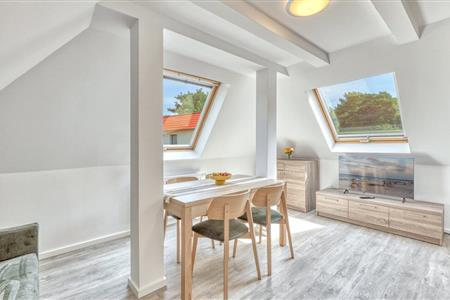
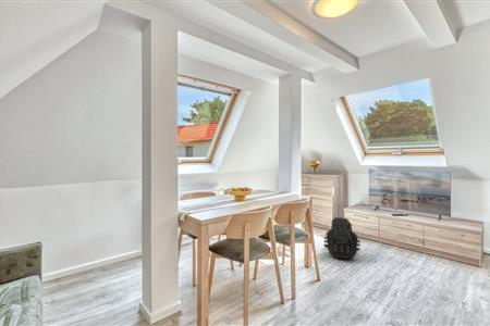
+ backpack (341, 236)
